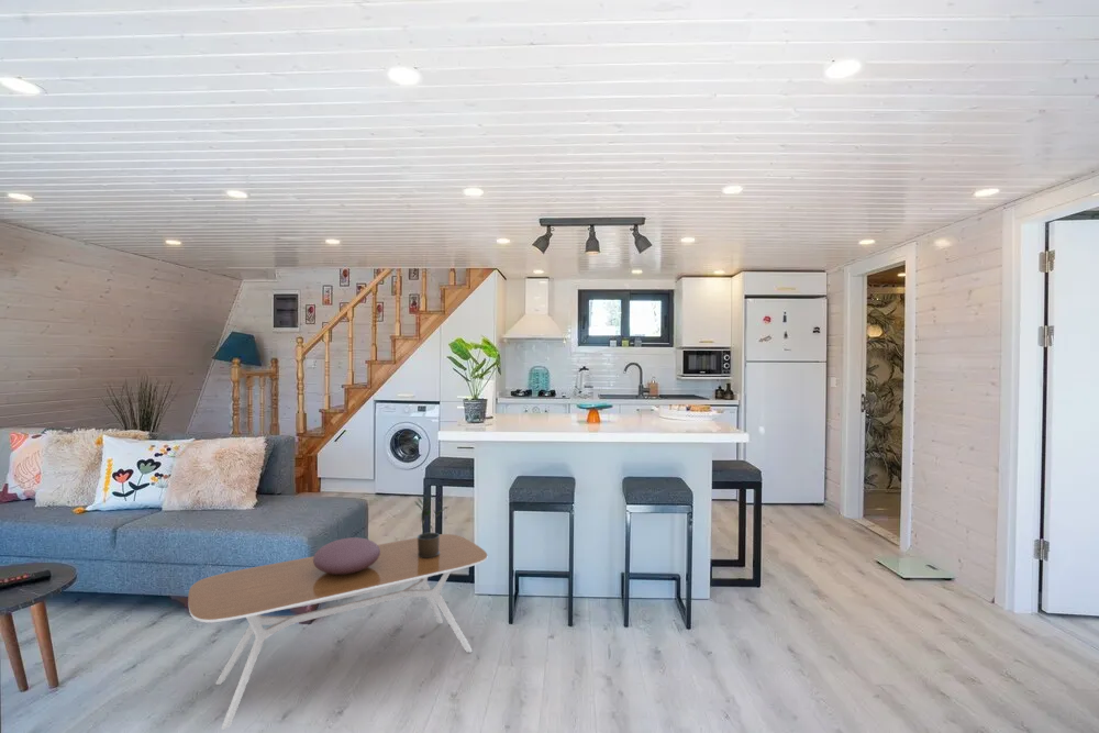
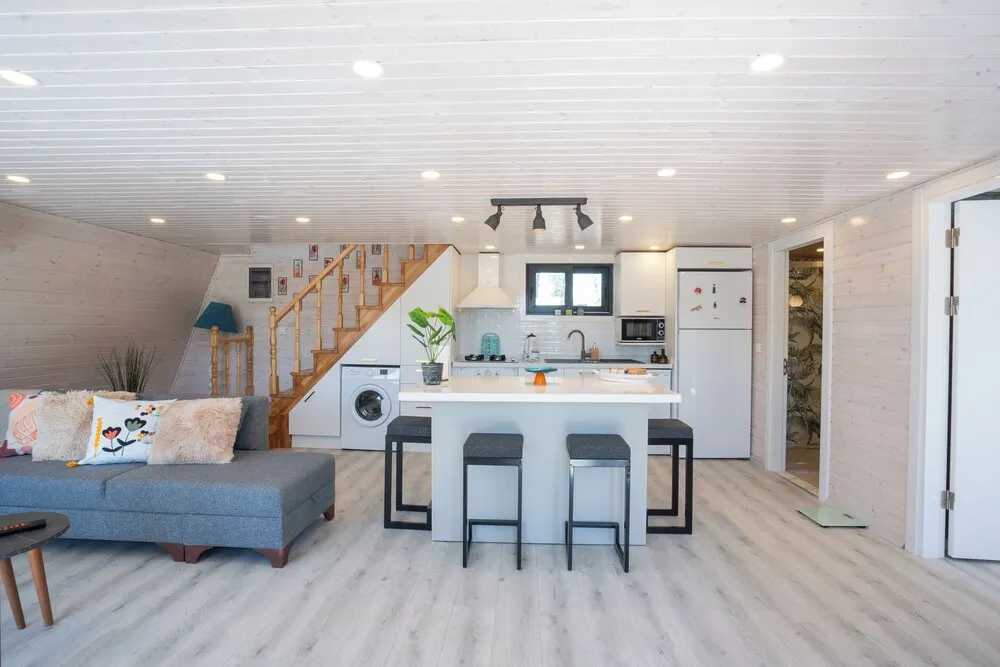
- potted plant (430, 526)
- coffee table (347, 610)
- decorative bowl (347, 554)
